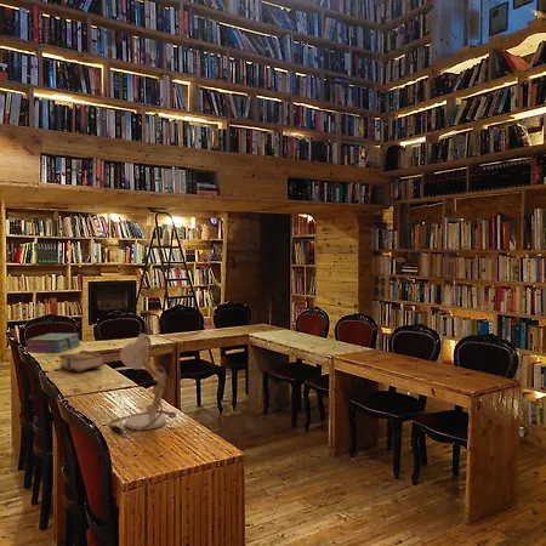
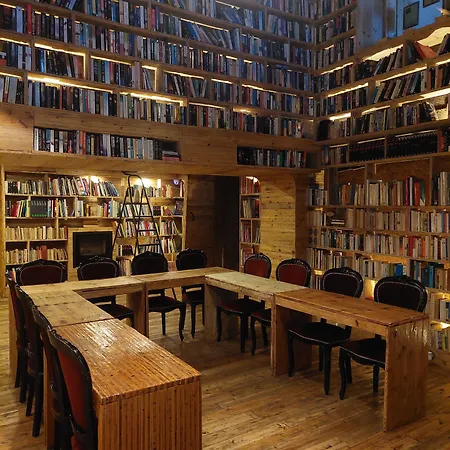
- desk lamp (150, 374)
- stack of books (53, 342)
- book (81, 360)
